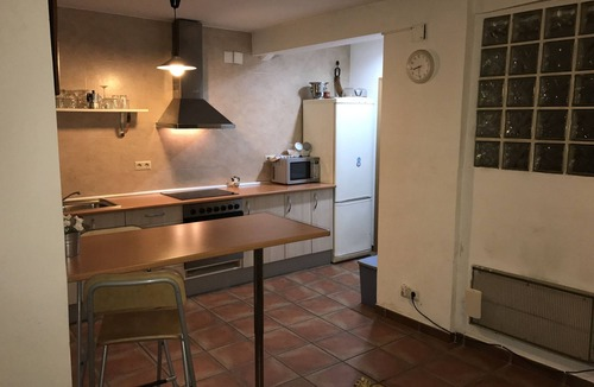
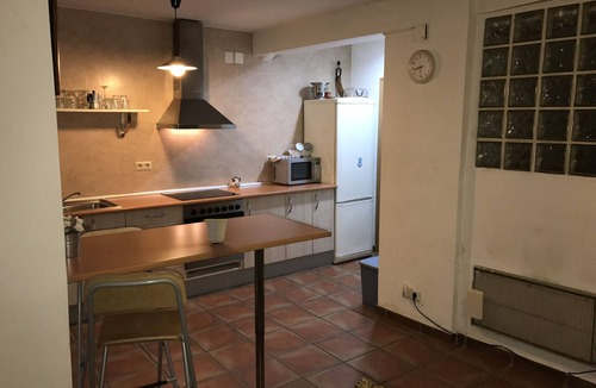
+ cup (216, 230)
